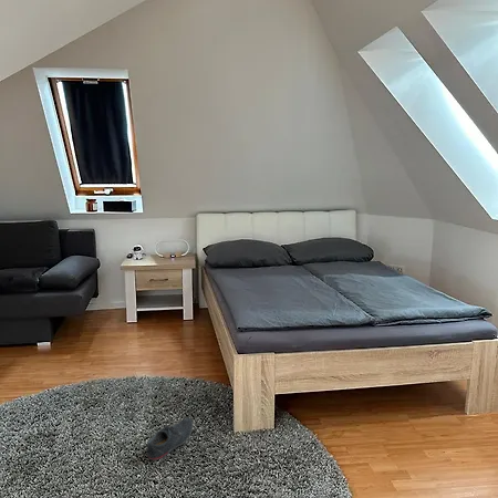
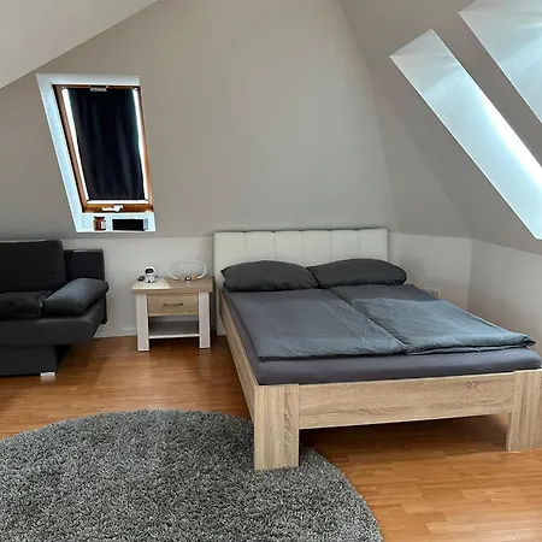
- shoe (170, 434)
